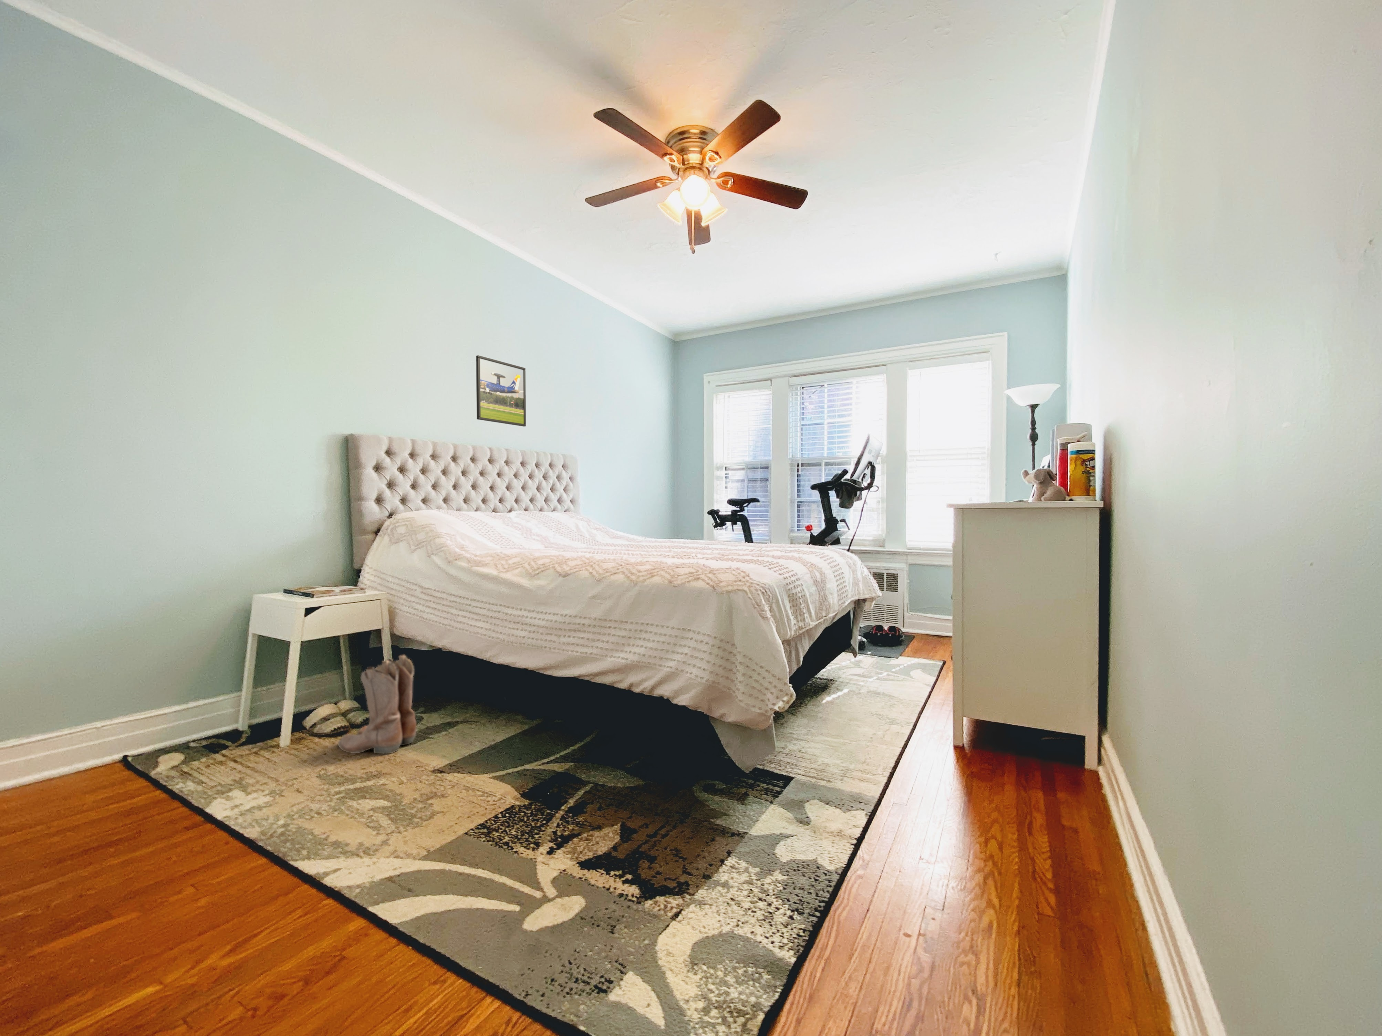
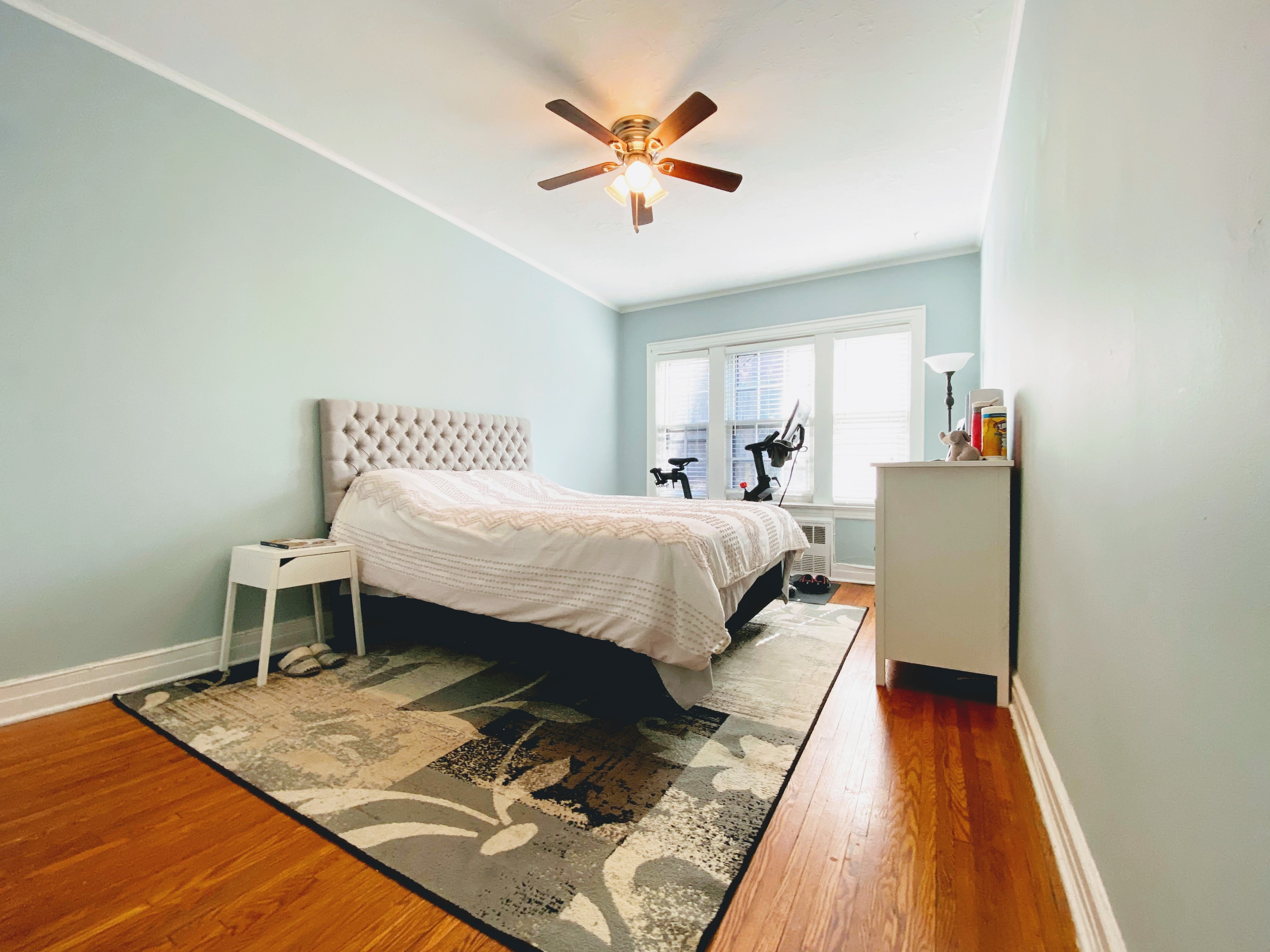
- boots (377, 701)
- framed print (502, 393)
